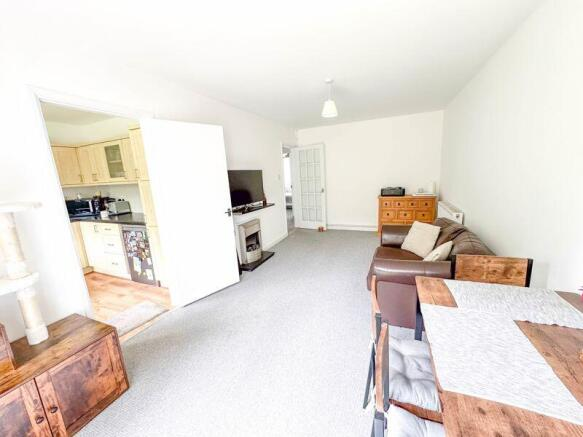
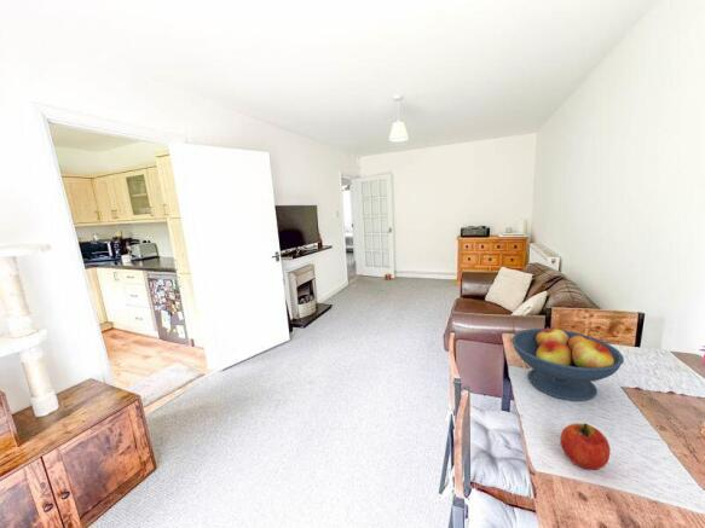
+ apple (584, 443)
+ fruit bowl (561, 358)
